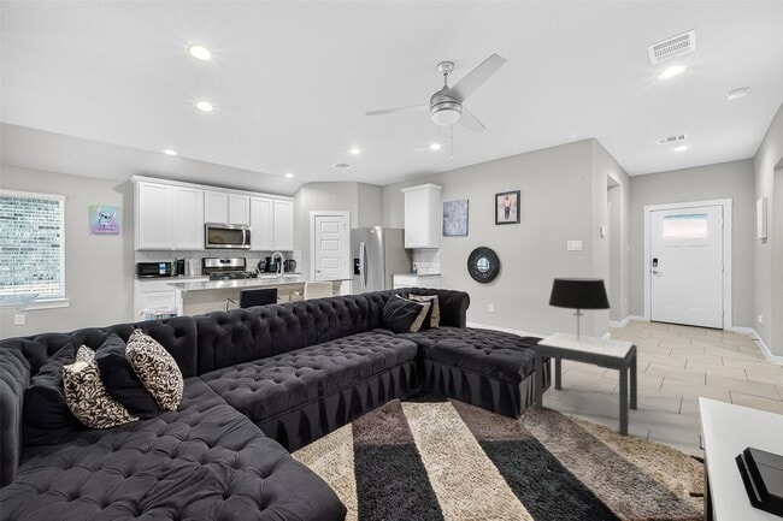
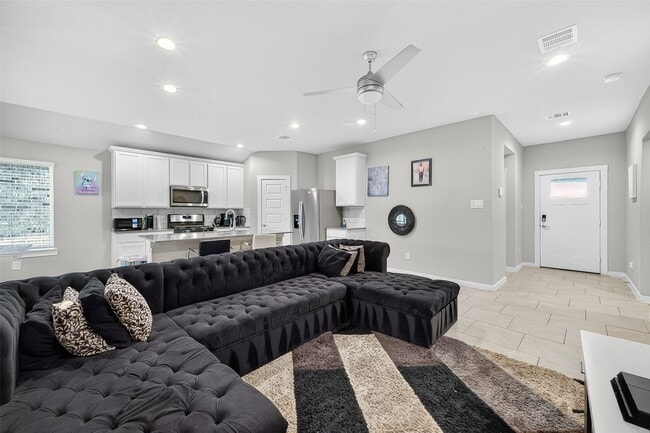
- side table (589, 363)
- table lamp (578, 309)
